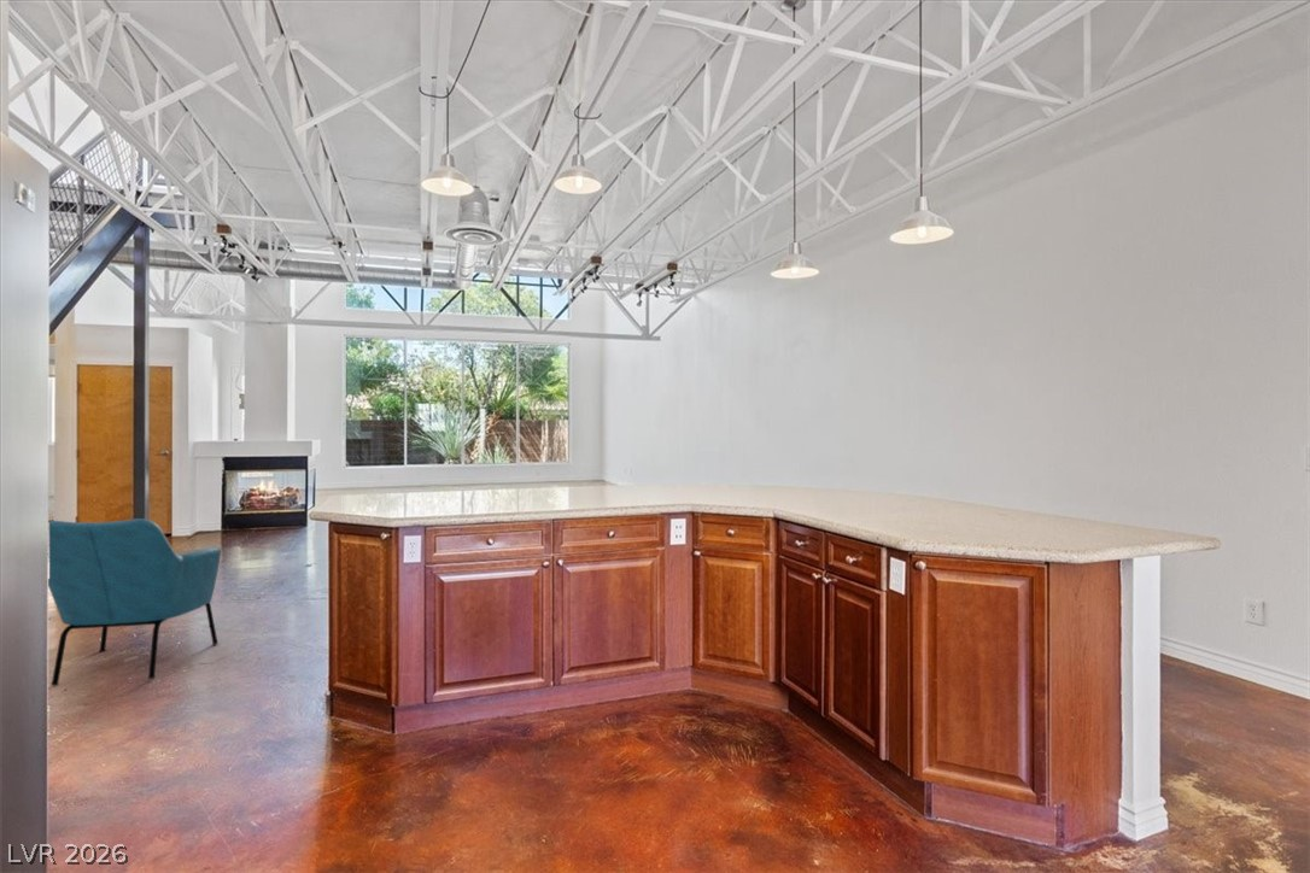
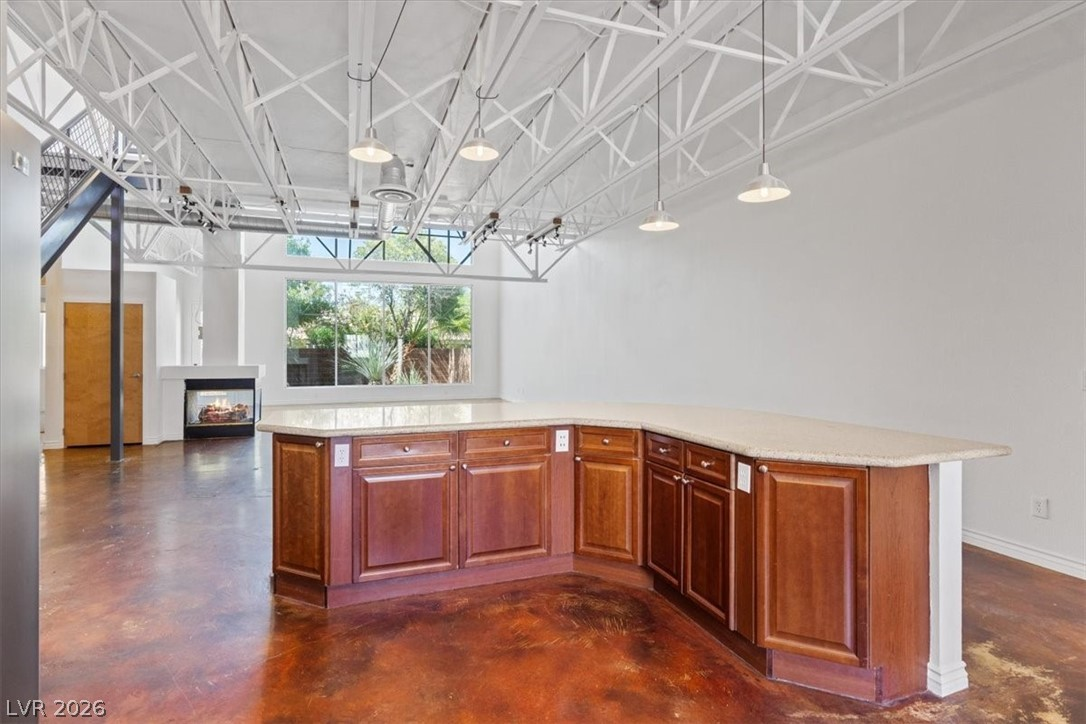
- armchair (129, 588)
